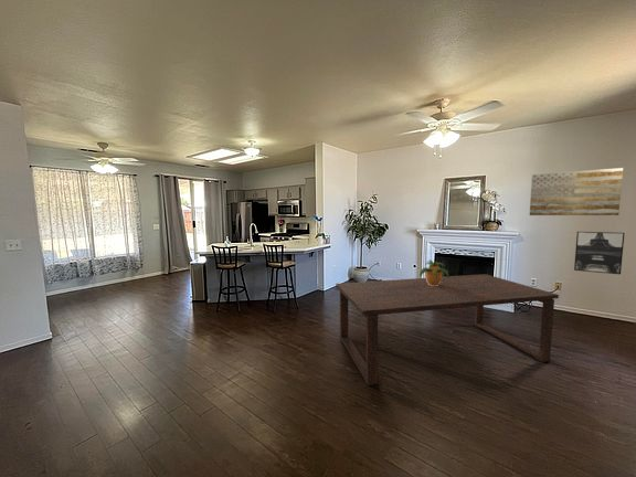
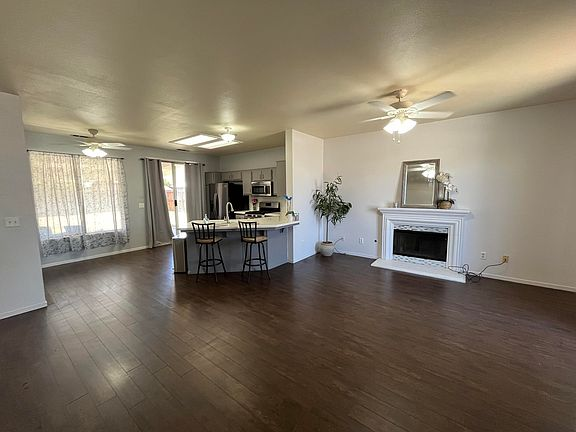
- dining table (435, 309)
- wall art (572, 193)
- potted plant (433, 272)
- wall art (597, 252)
